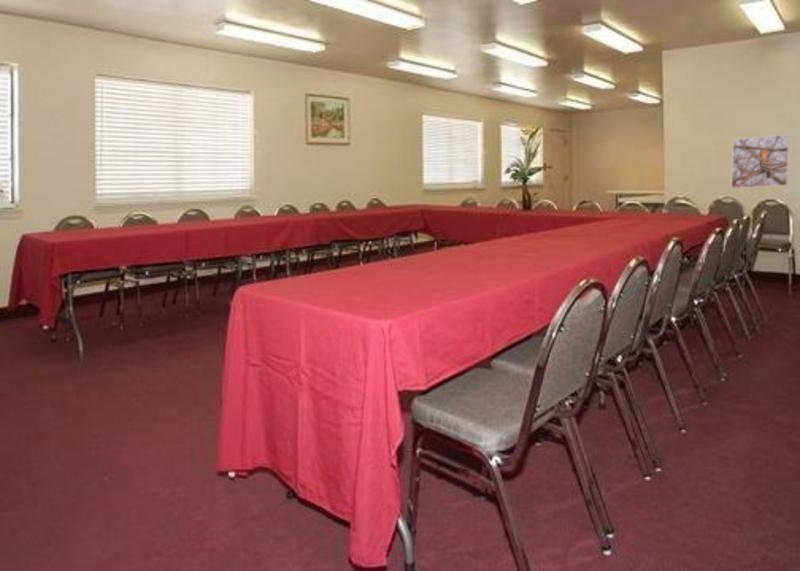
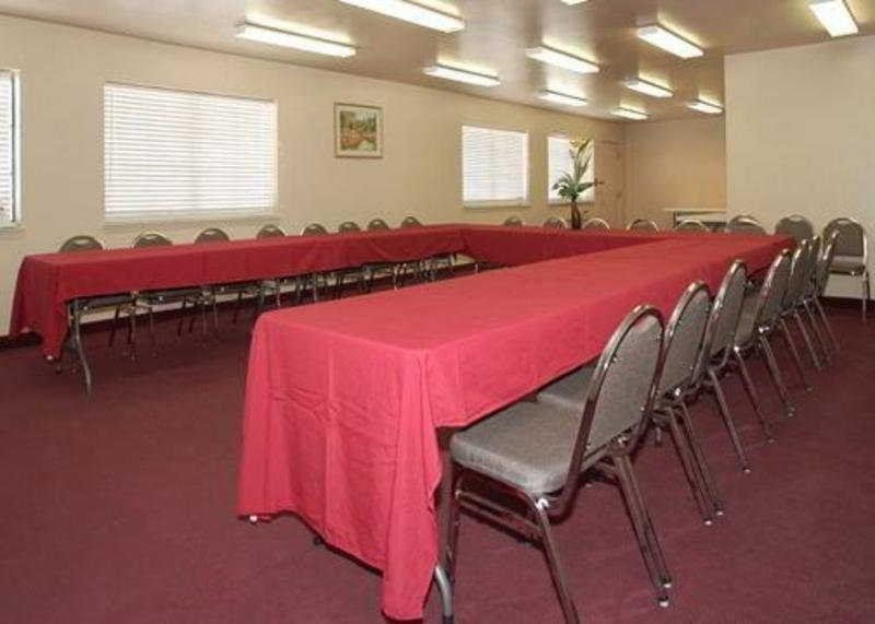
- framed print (759, 162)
